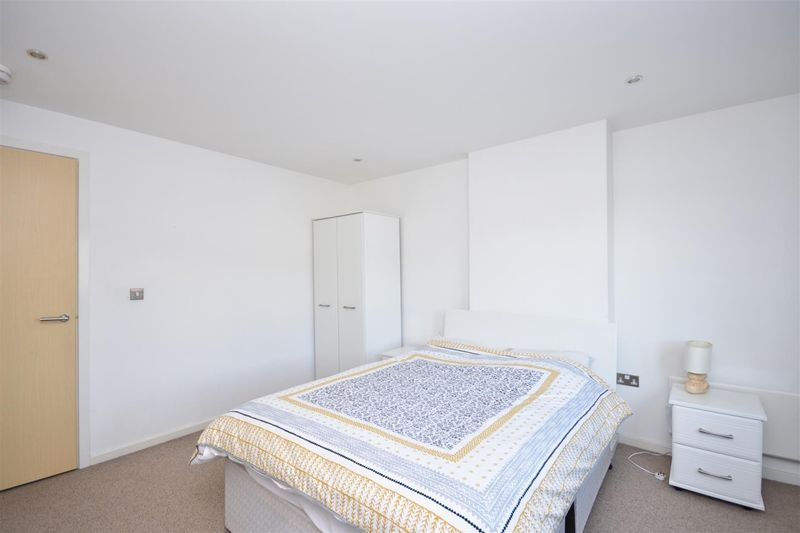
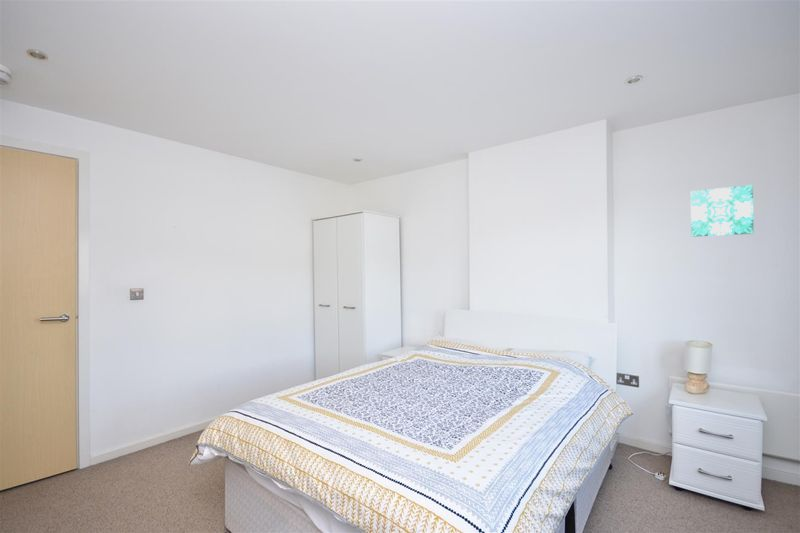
+ wall art (720, 211)
